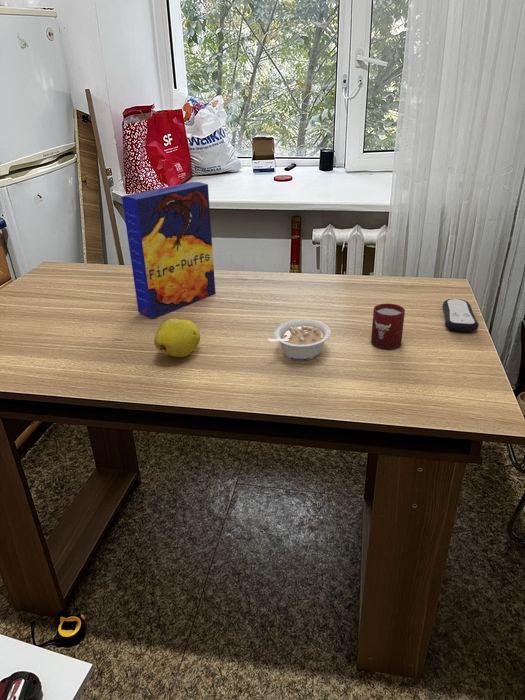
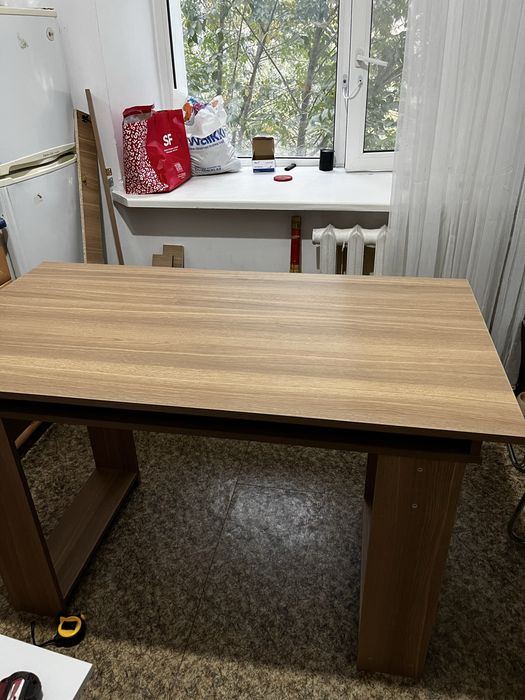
- cup (388, 323)
- fruit (175, 338)
- legume (301, 340)
- remote control (458, 313)
- cereal box (172, 248)
